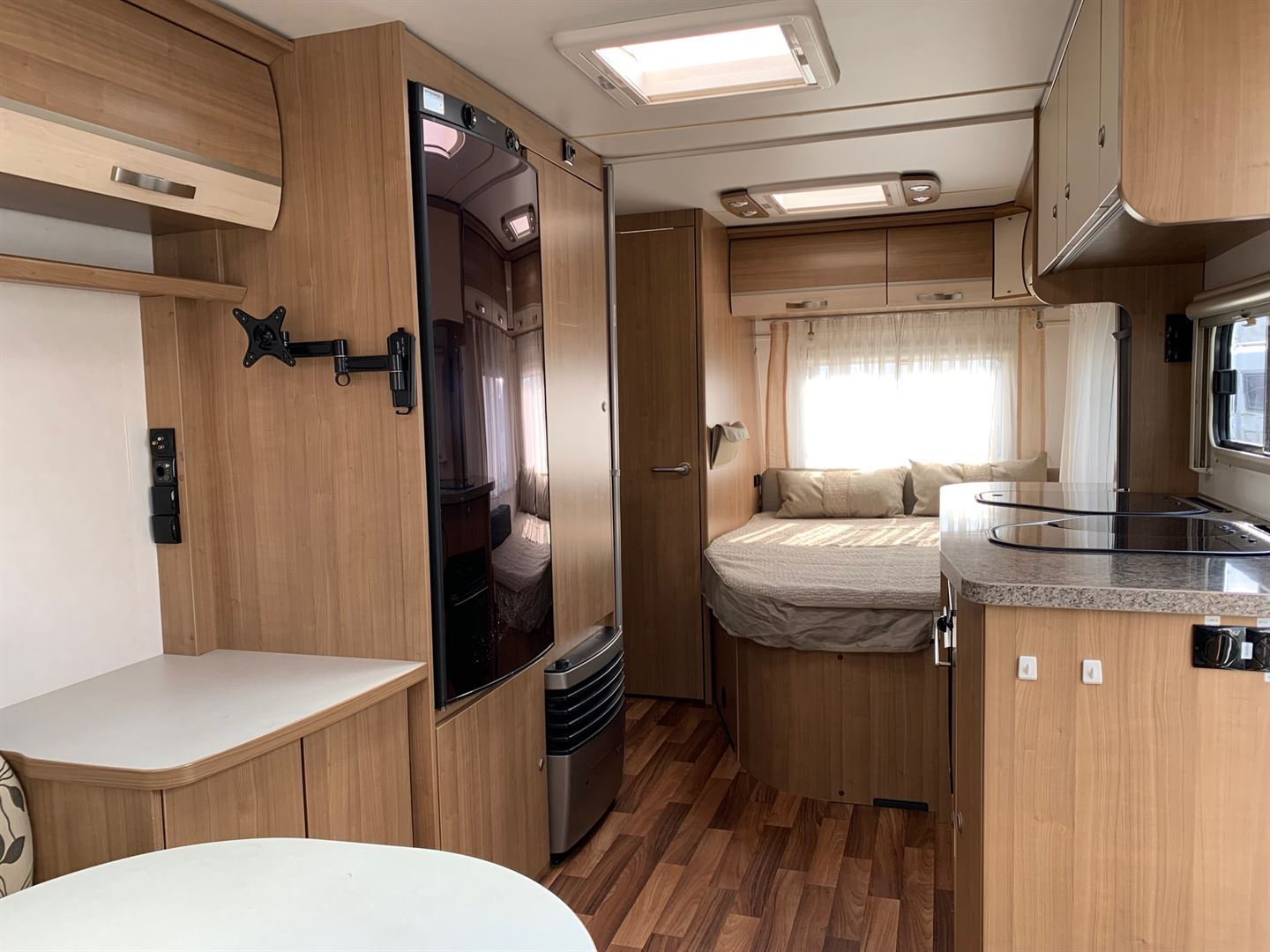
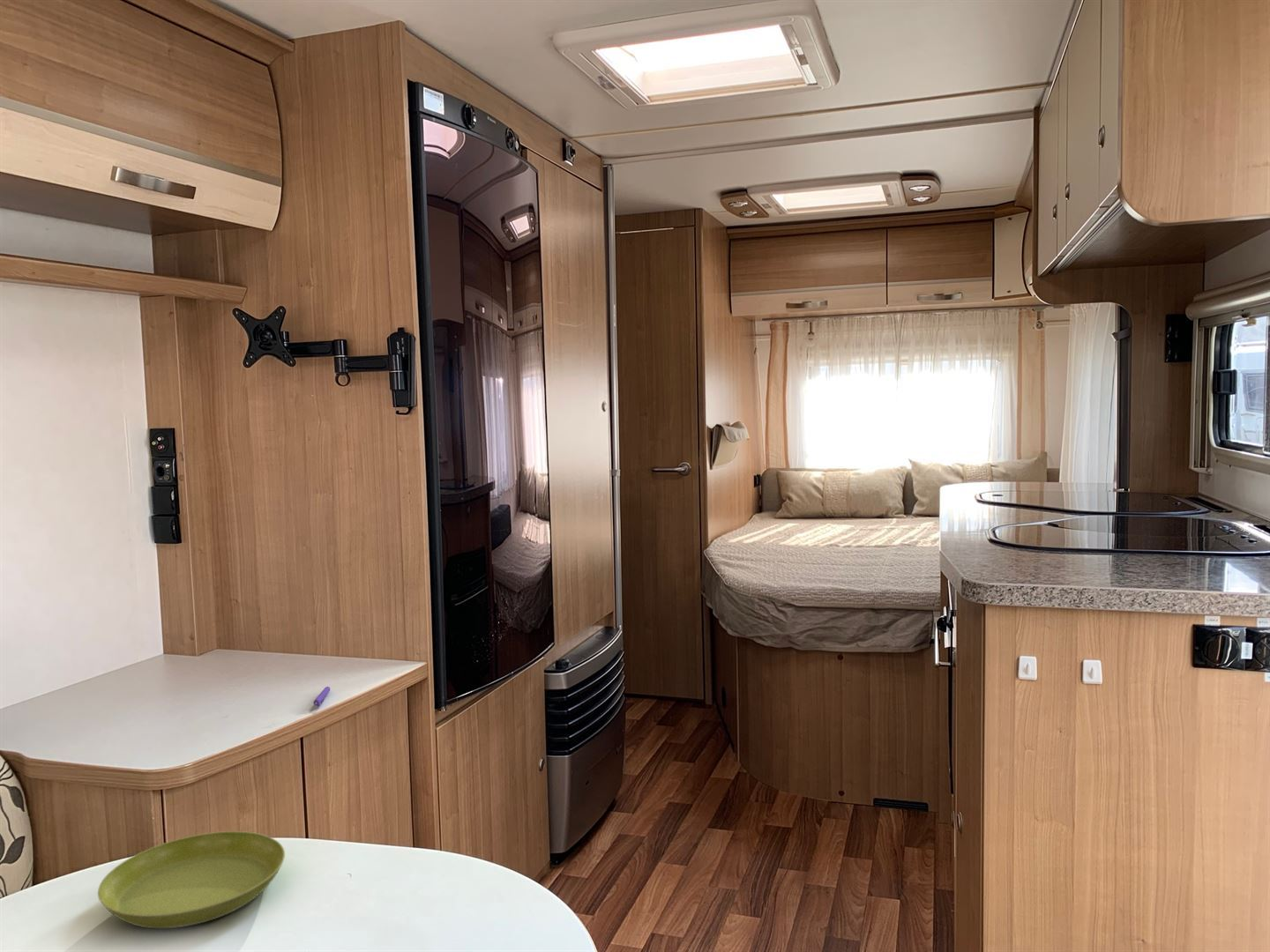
+ pen (323, 695)
+ saucer (195, 881)
